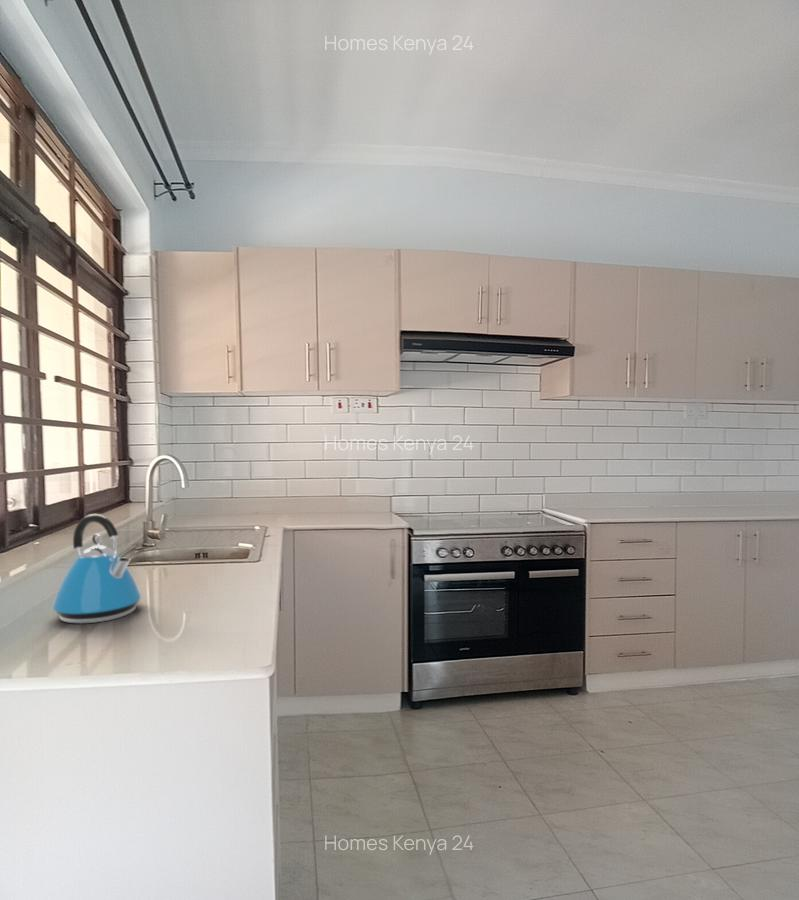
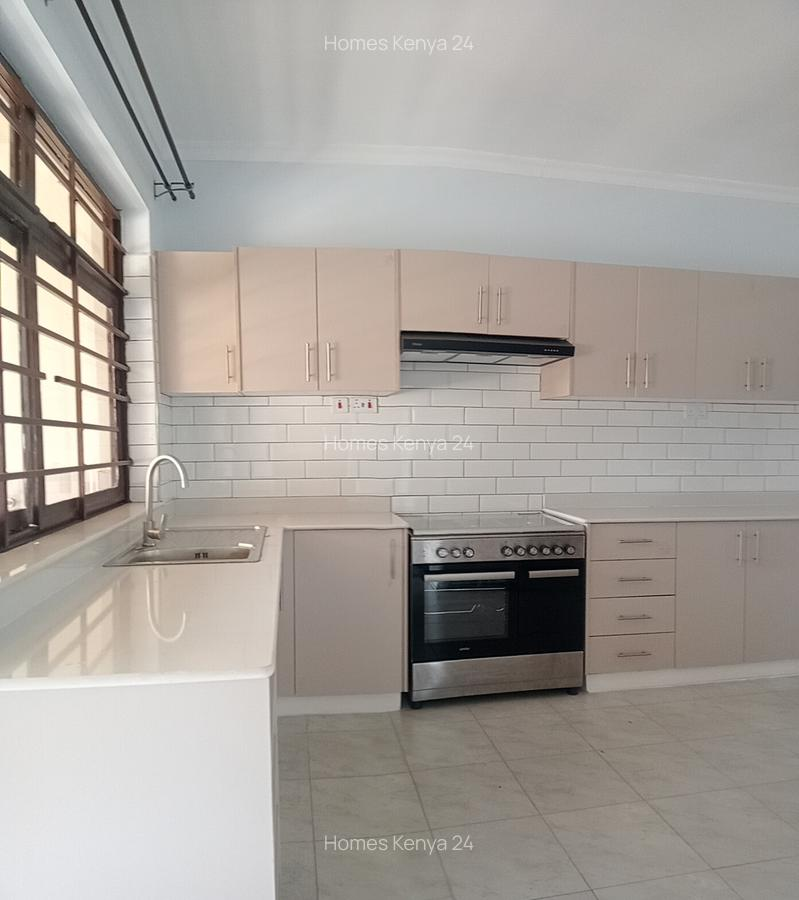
- kettle (95, 563)
